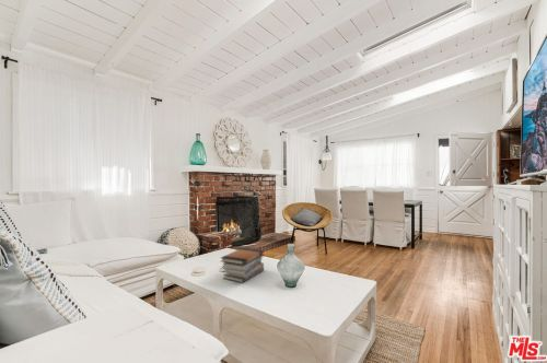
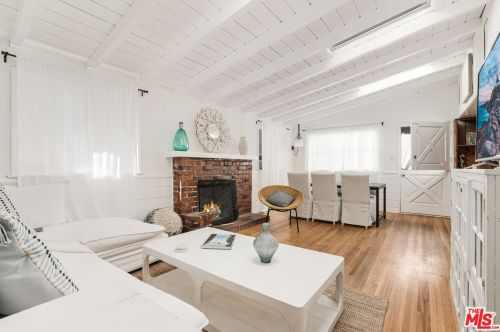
- book stack (243, 264)
